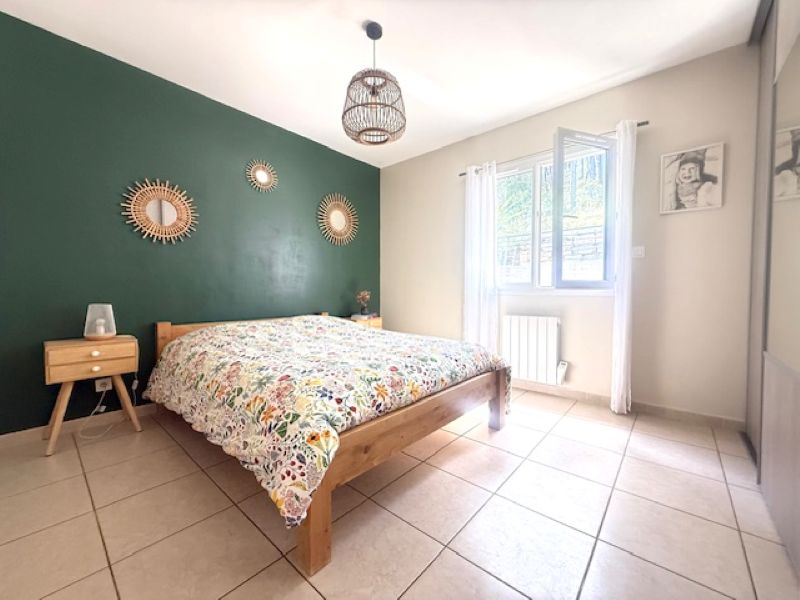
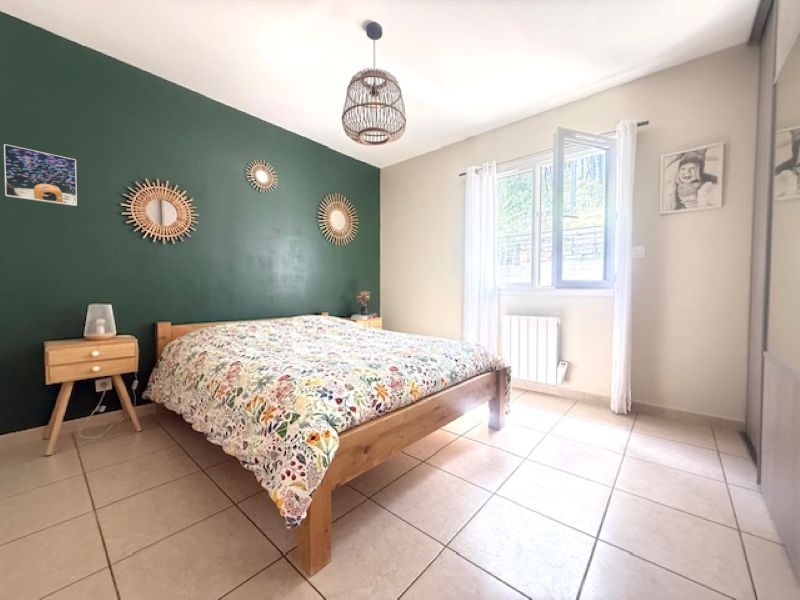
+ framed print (42, 177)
